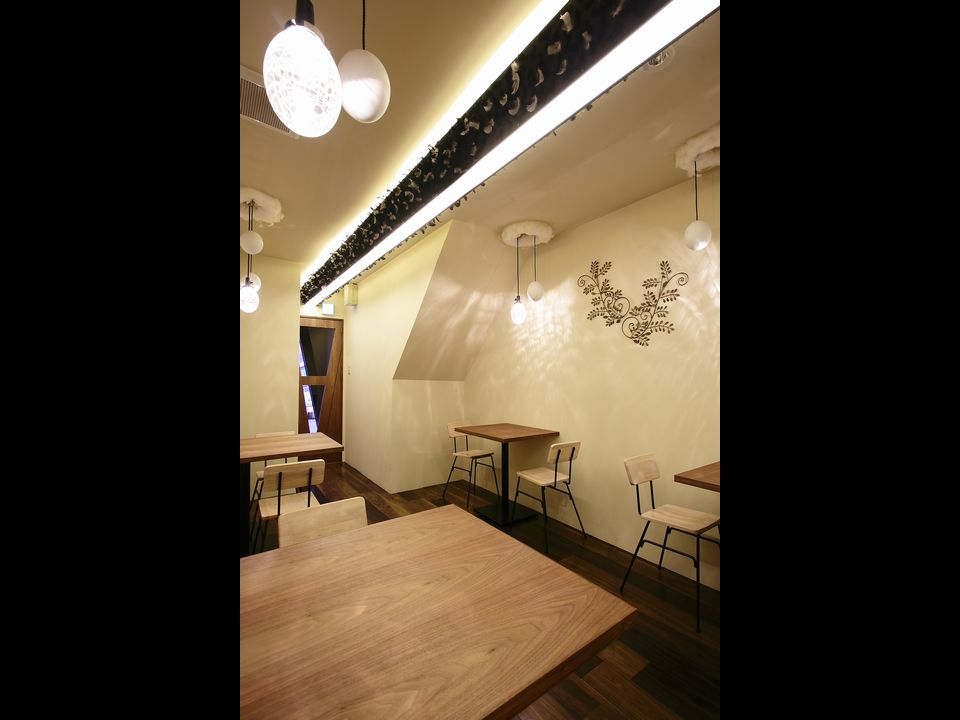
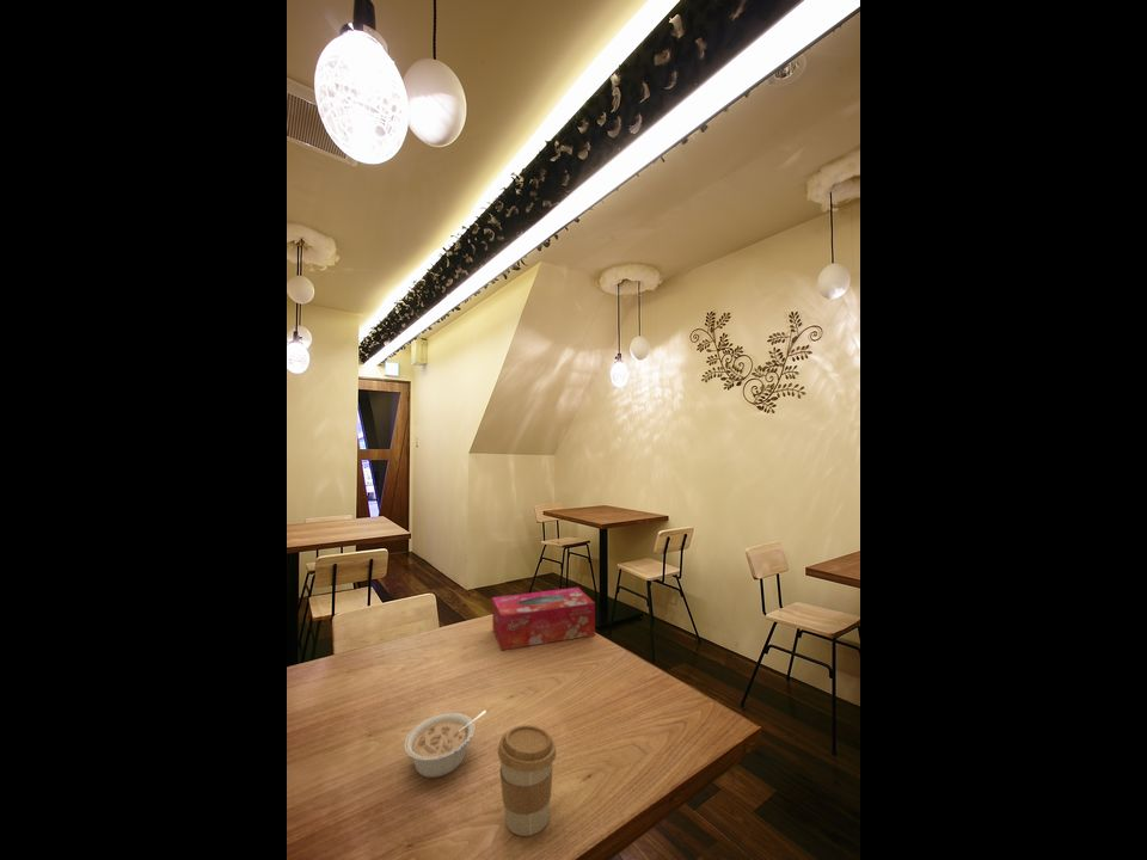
+ legume (442, 742)
+ coffee cup (527, 775)
+ tissue box (542, 615)
